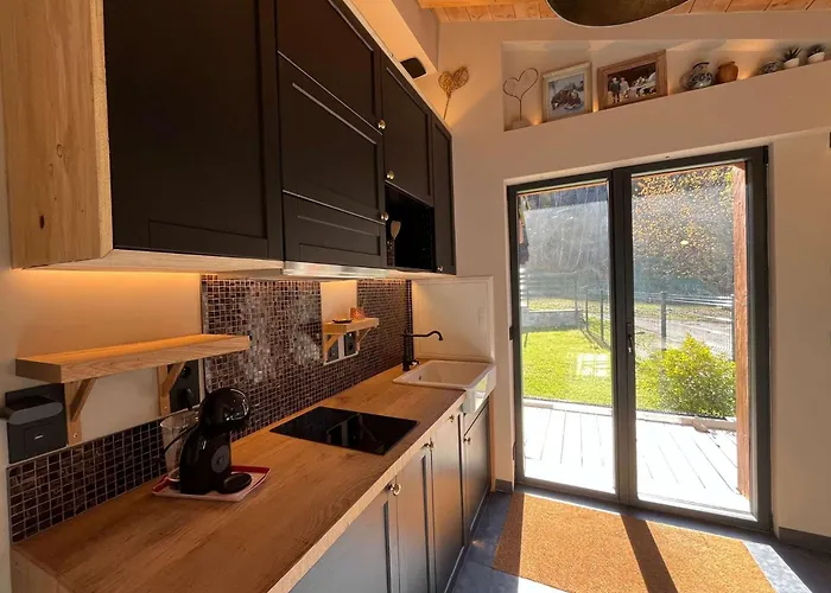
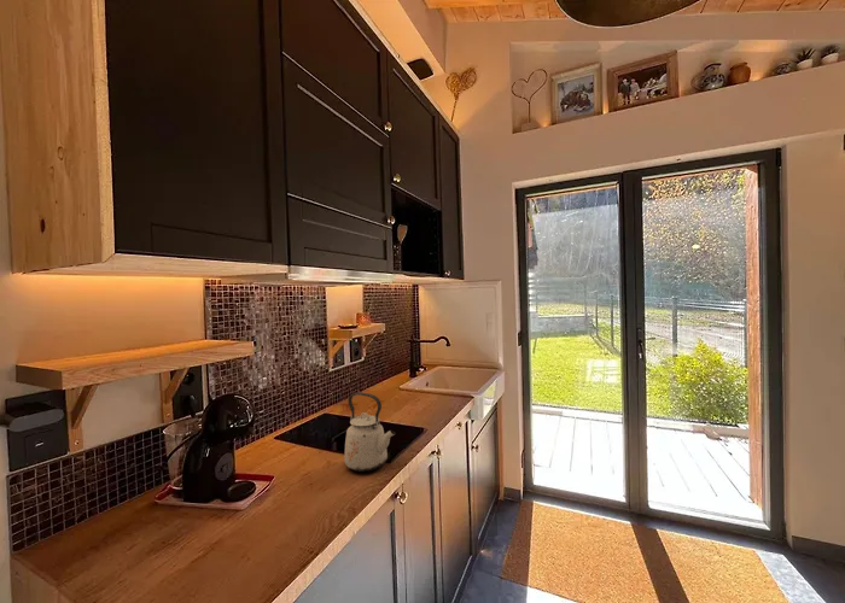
+ kettle (371, 431)
